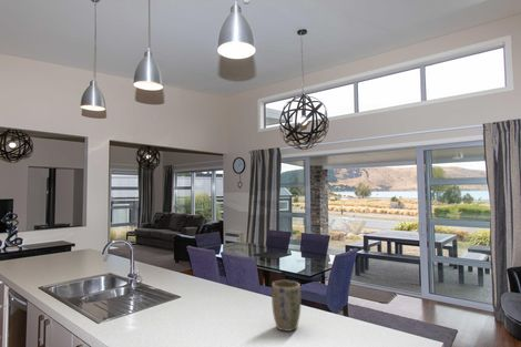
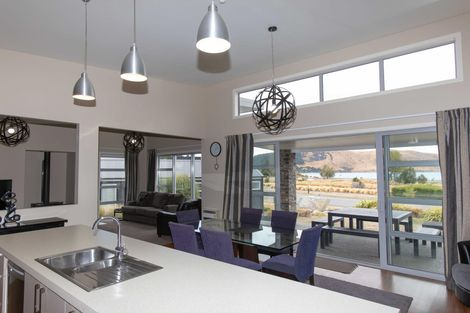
- plant pot (286, 305)
